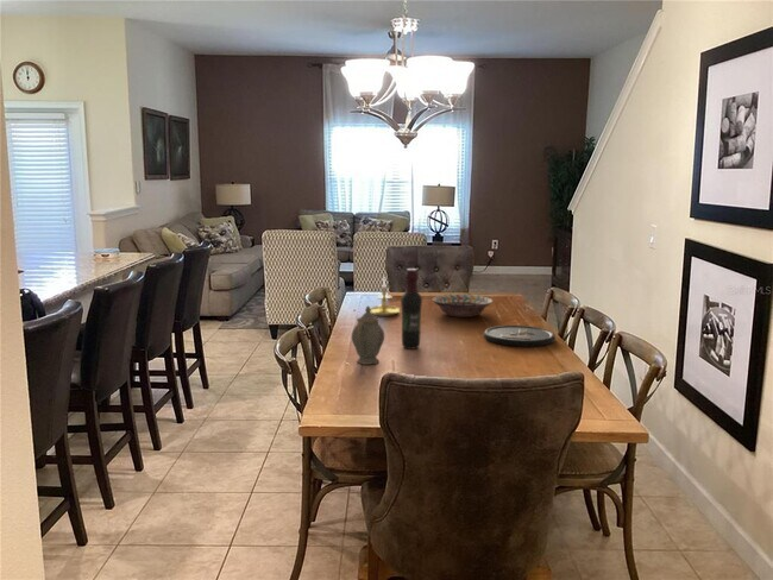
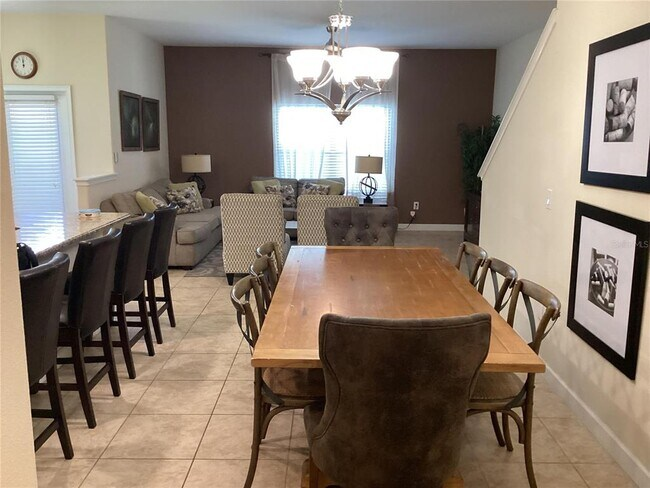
- wine bottle (410, 308)
- decorative bowl (461, 307)
- candle holder (383, 295)
- chinaware (367, 333)
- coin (519, 335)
